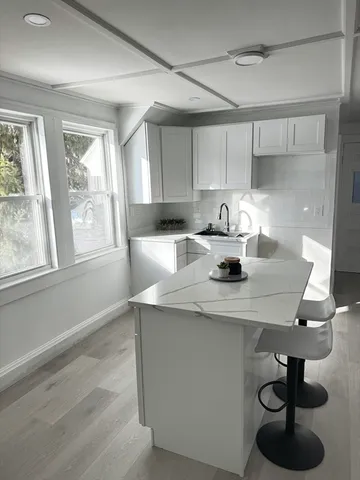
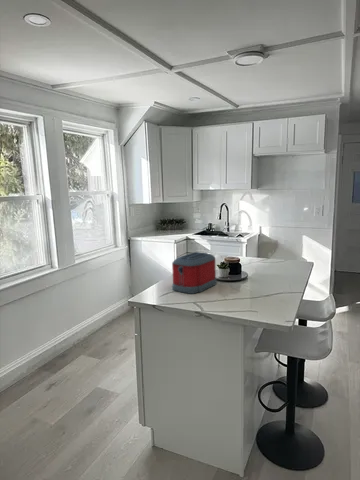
+ toaster (194, 270)
